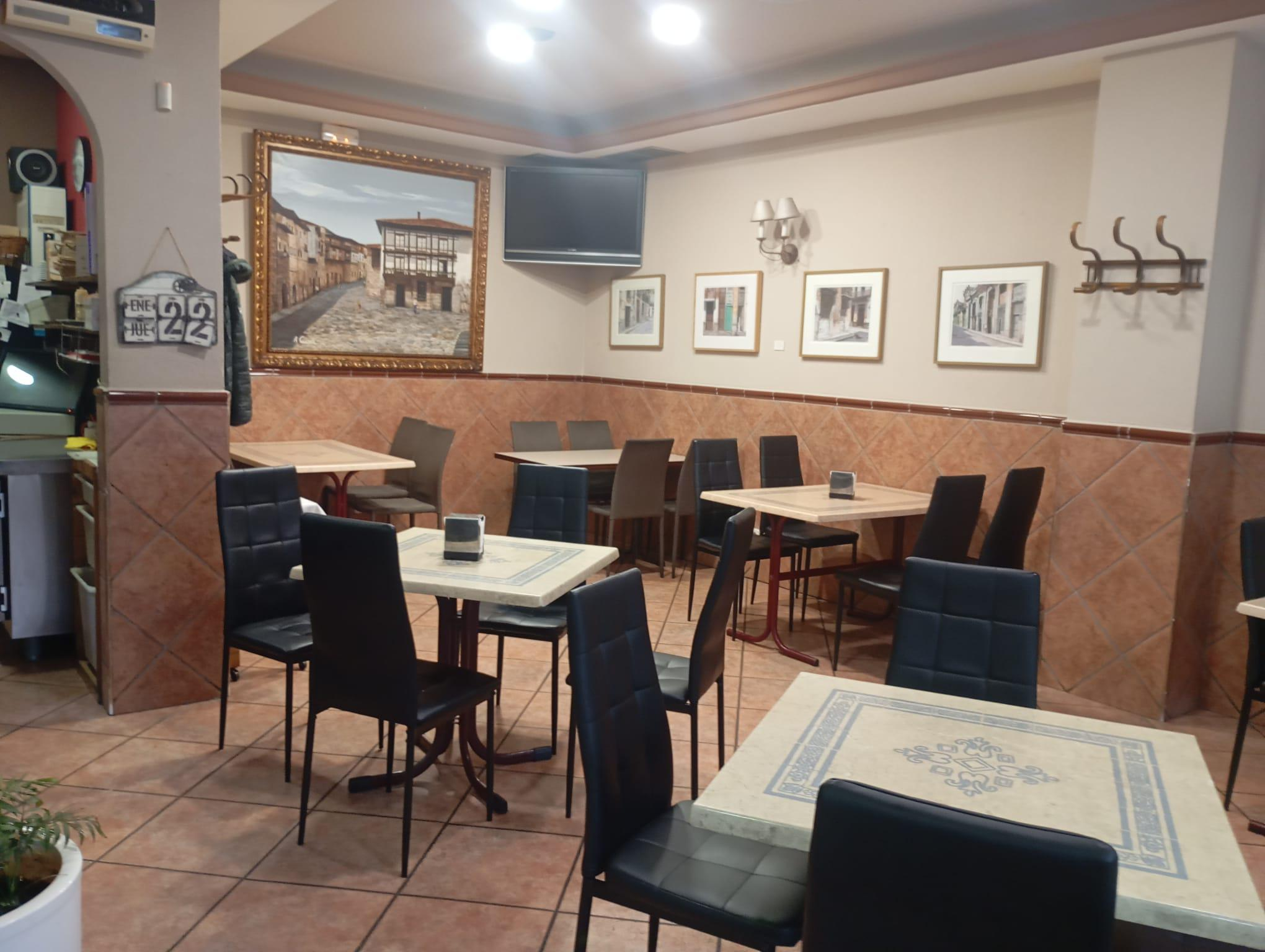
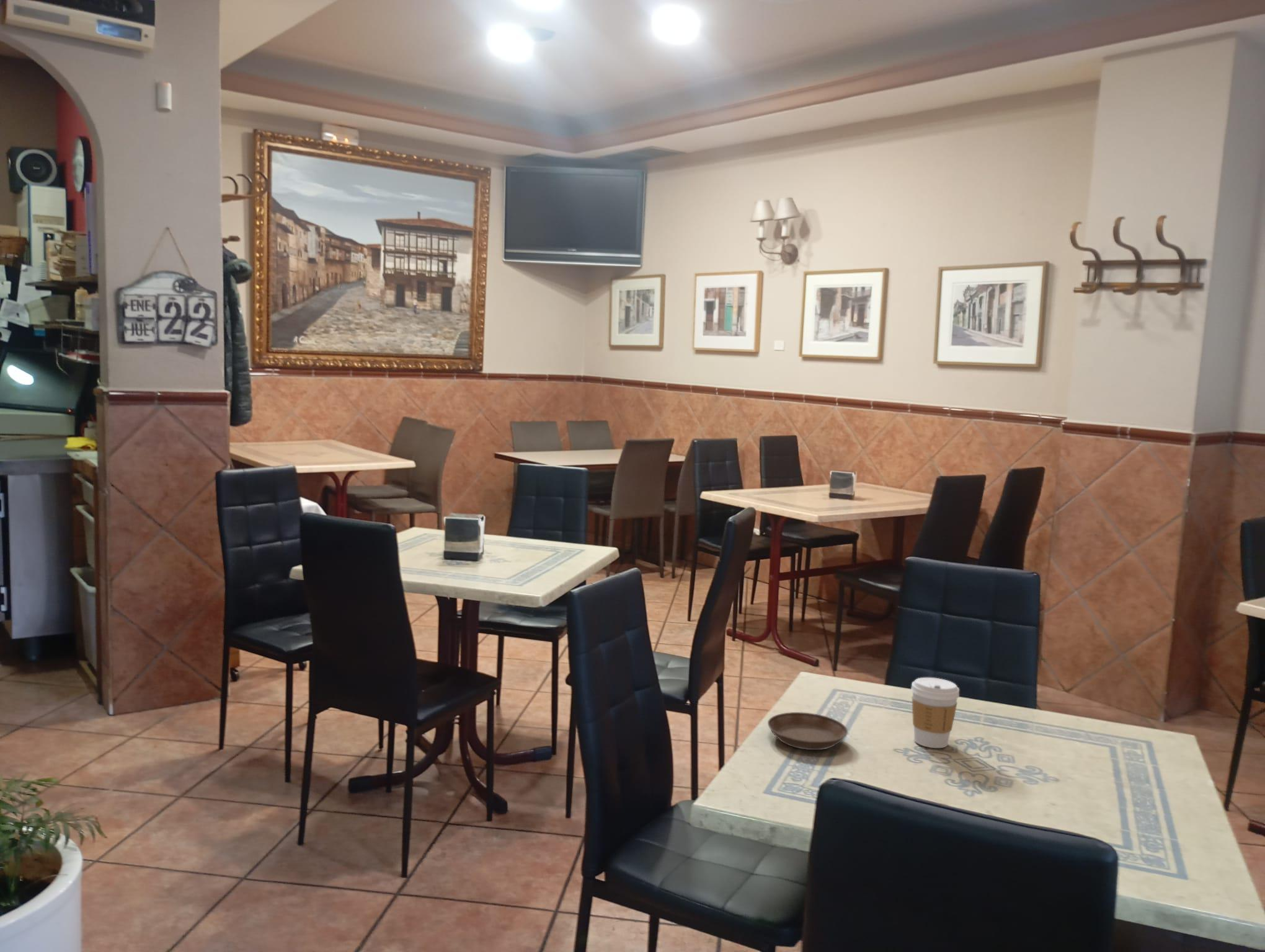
+ coffee cup (933, 712)
+ saucer (807, 733)
